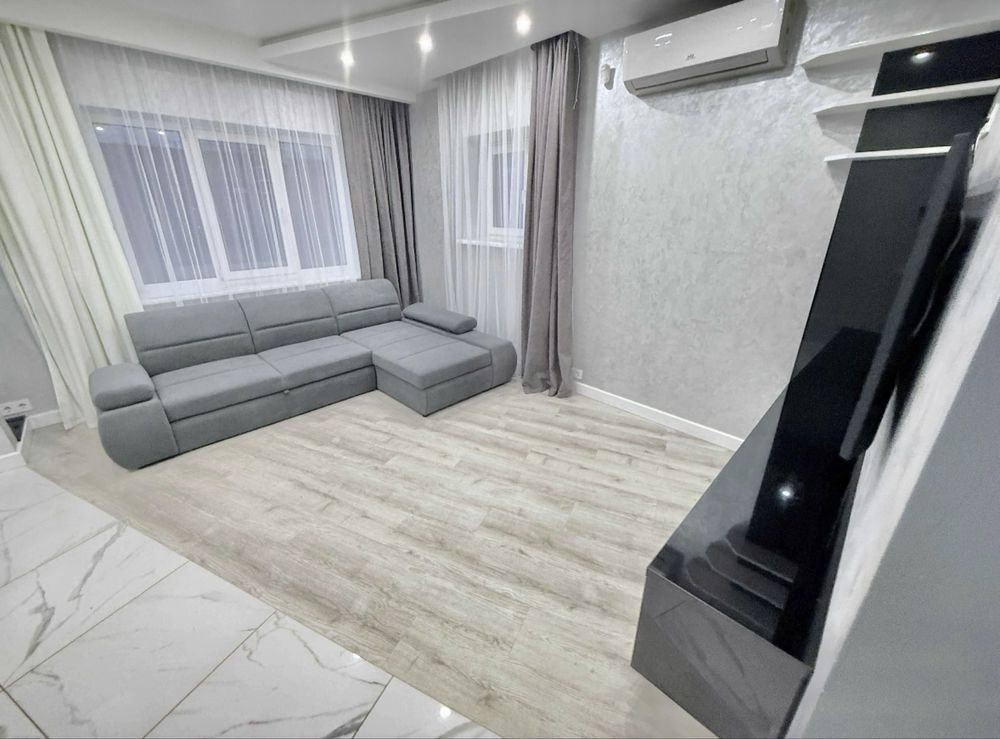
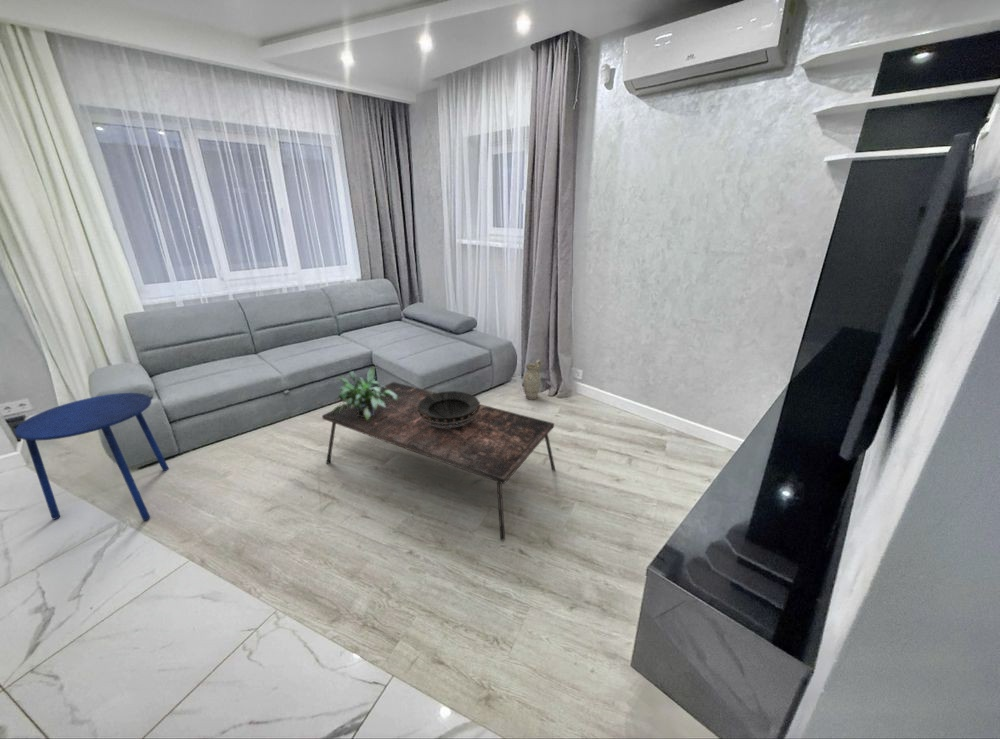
+ ceramic jug (533, 379)
+ side table (113, 454)
+ potted plant (366, 392)
+ decorative bowl (448, 411)
+ coffee table (437, 443)
